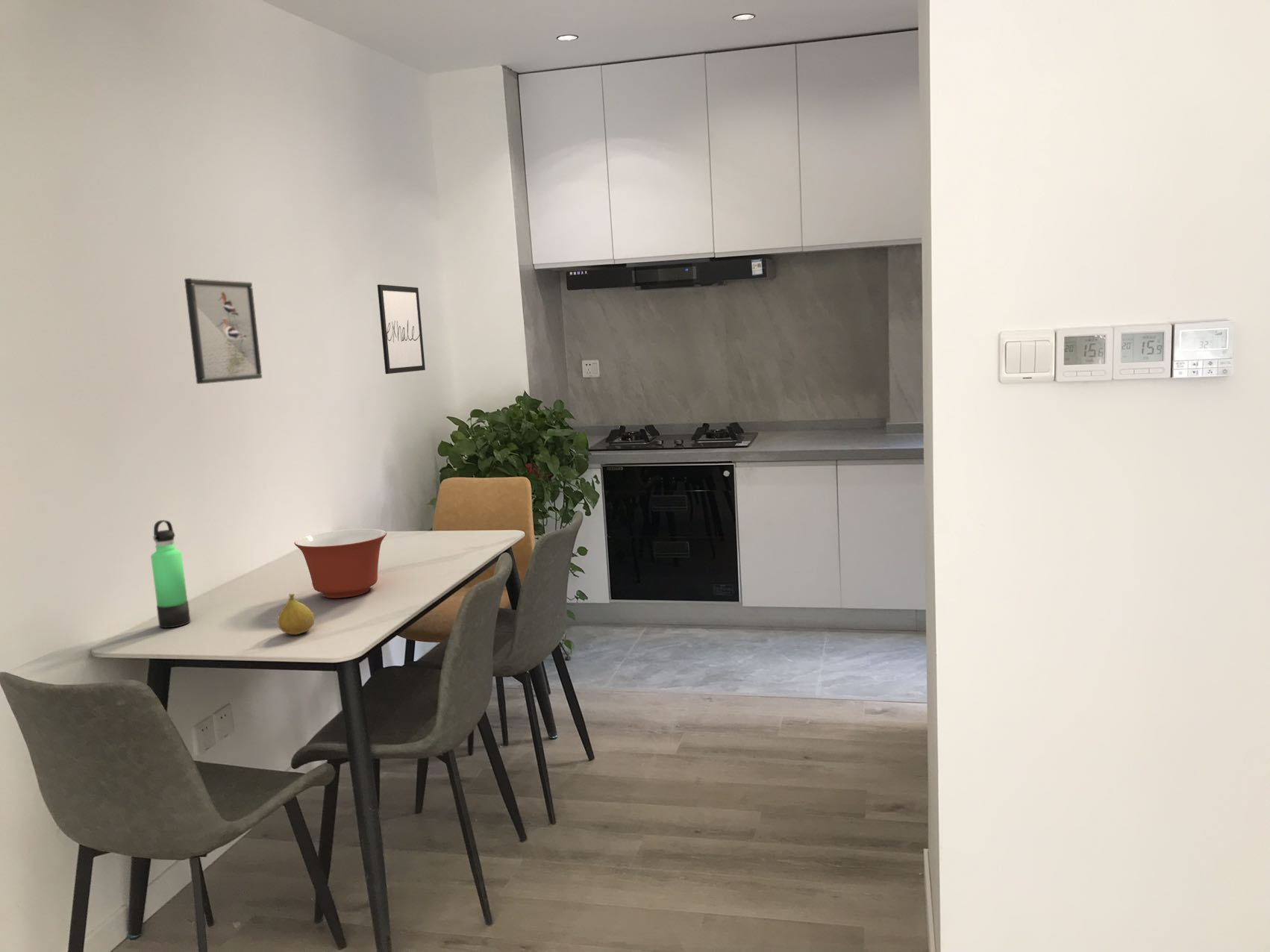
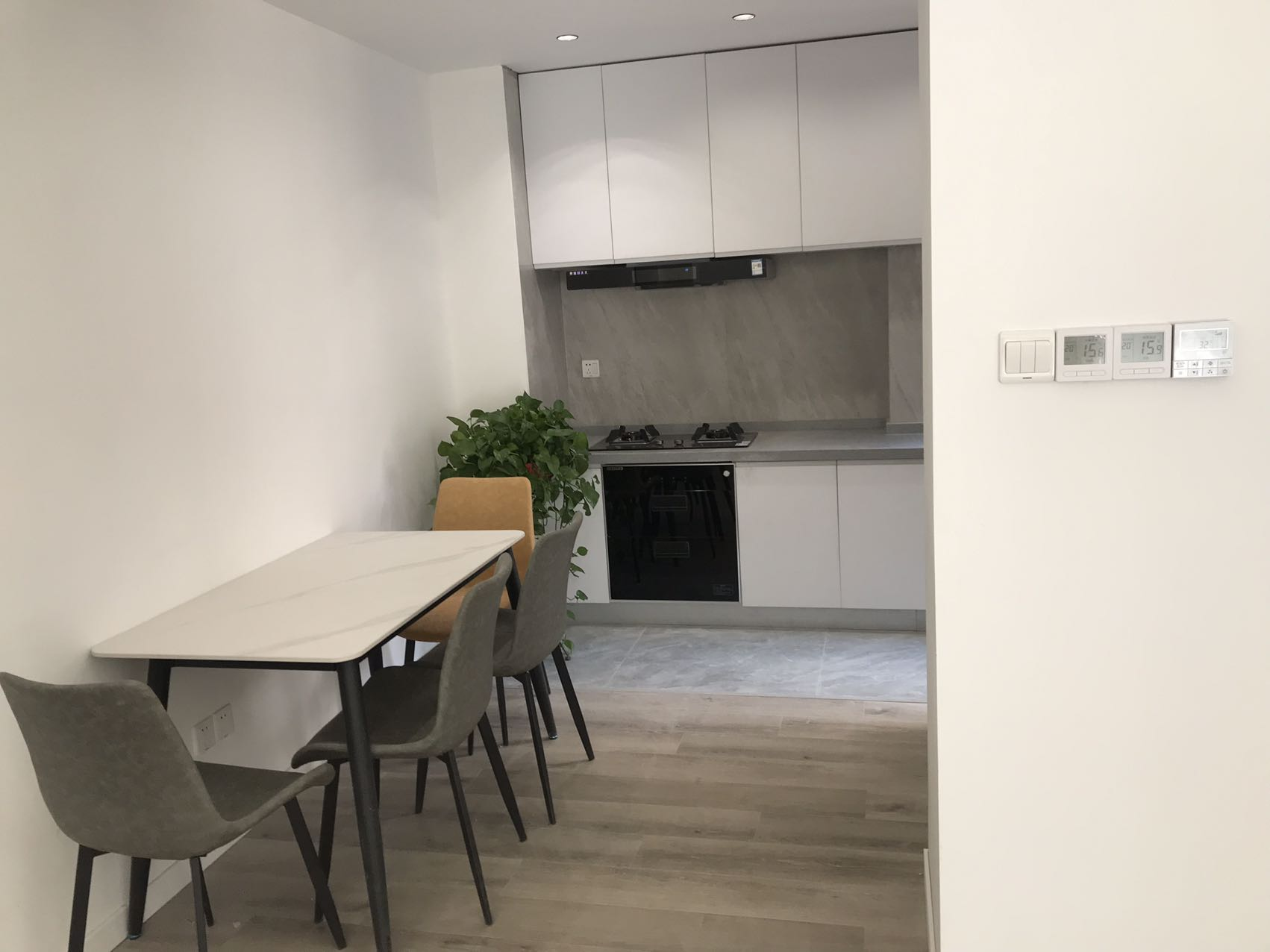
- wall art (402, 329)
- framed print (225, 331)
- thermos bottle (168, 572)
- fruit (295, 613)
- mixing bowl (343, 565)
